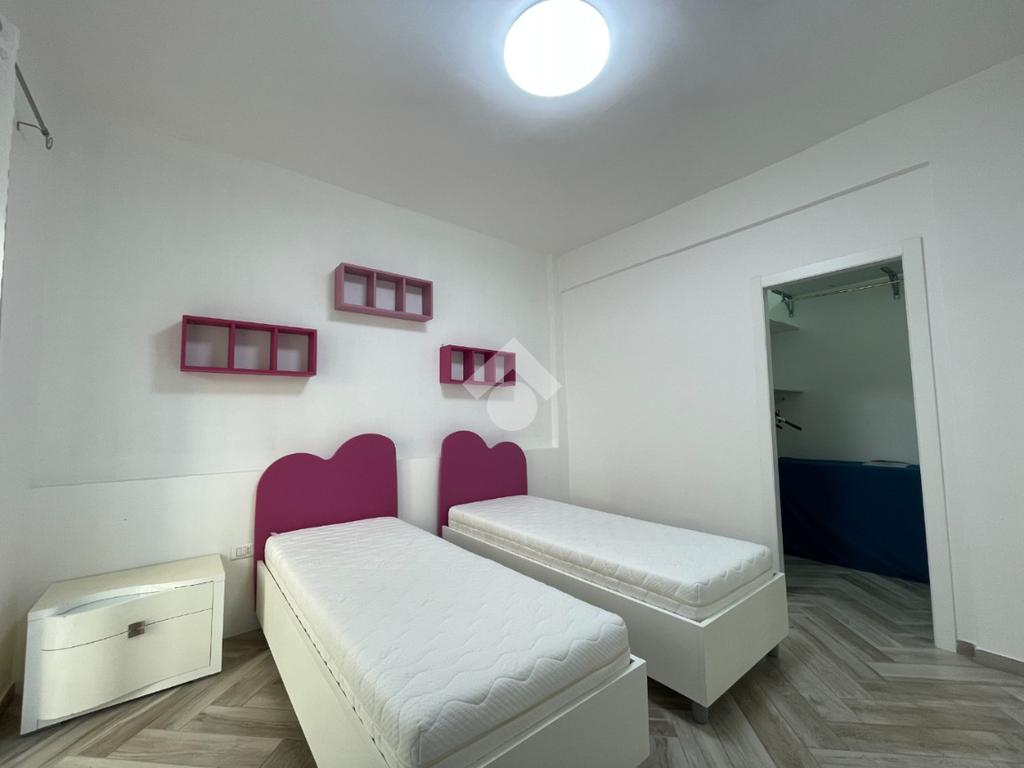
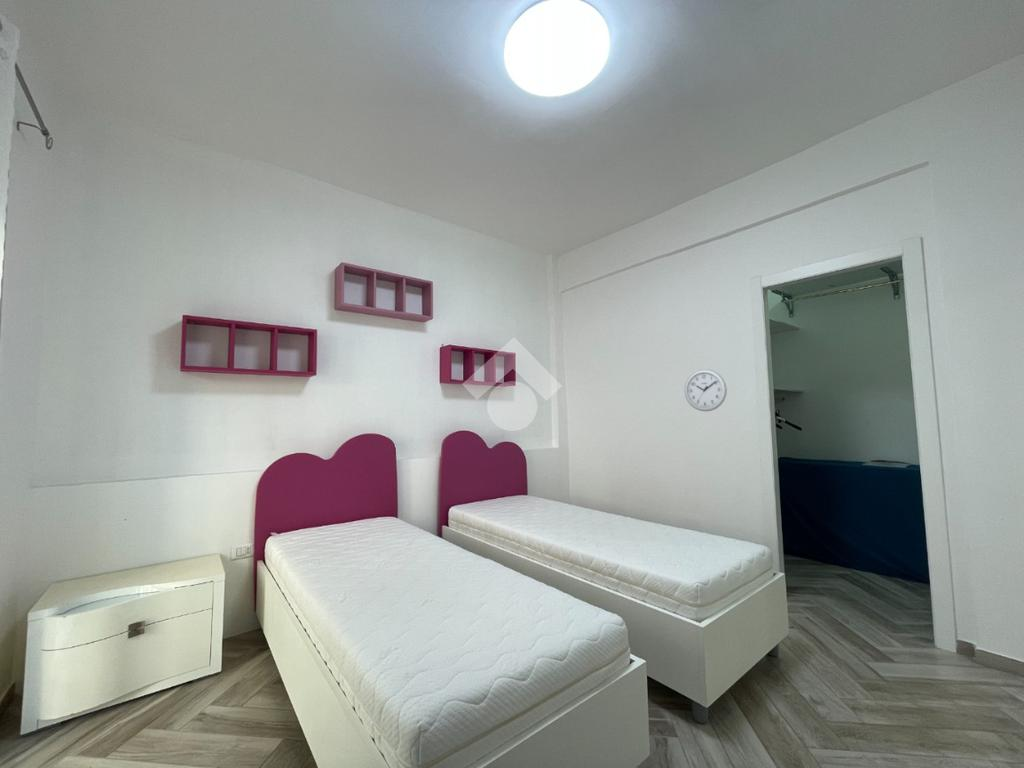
+ wall clock (704, 390)
